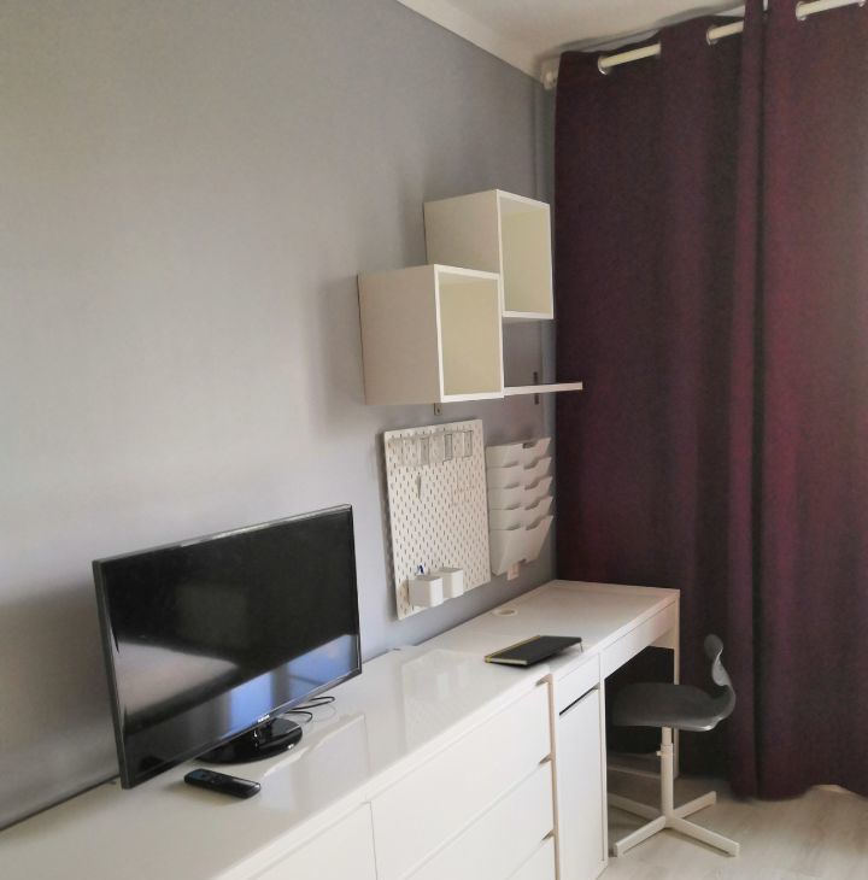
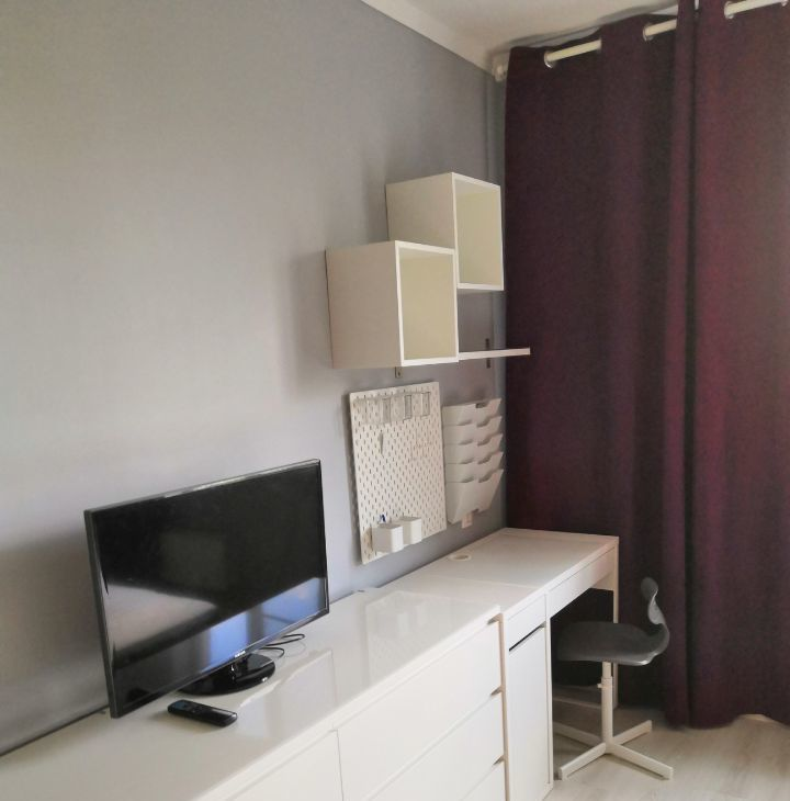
- notepad (533, 649)
